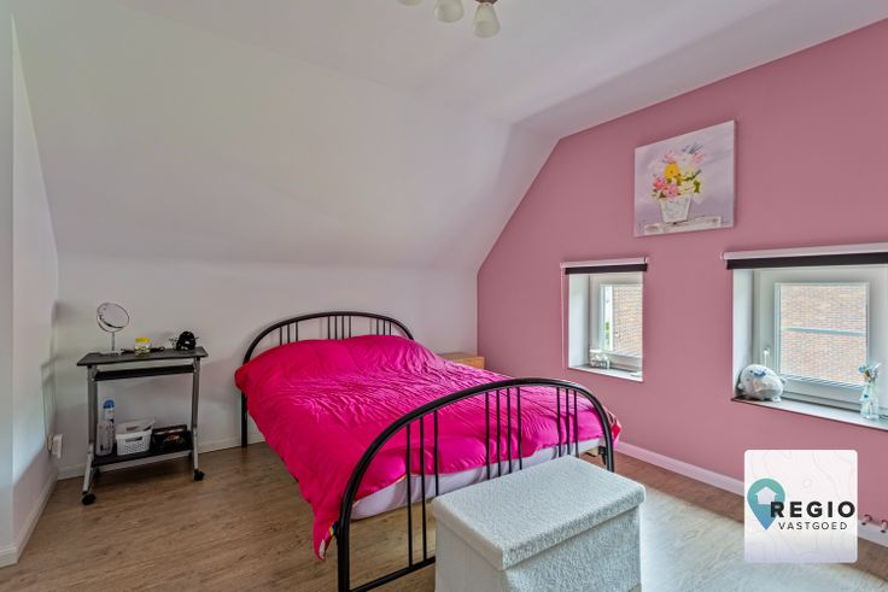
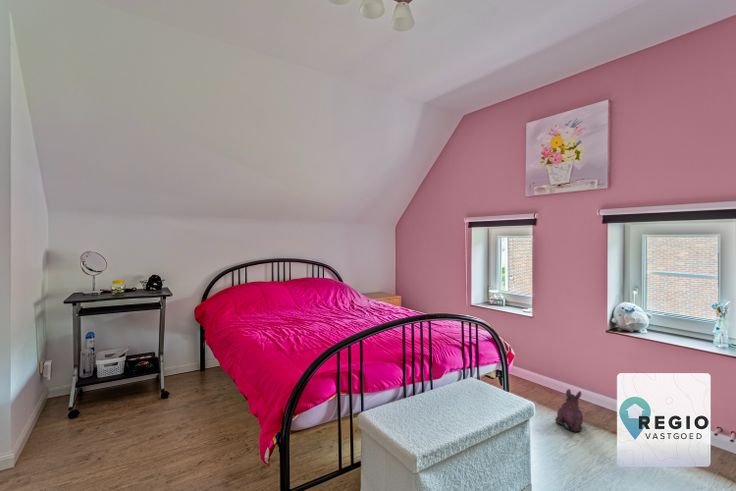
+ plush toy (573, 410)
